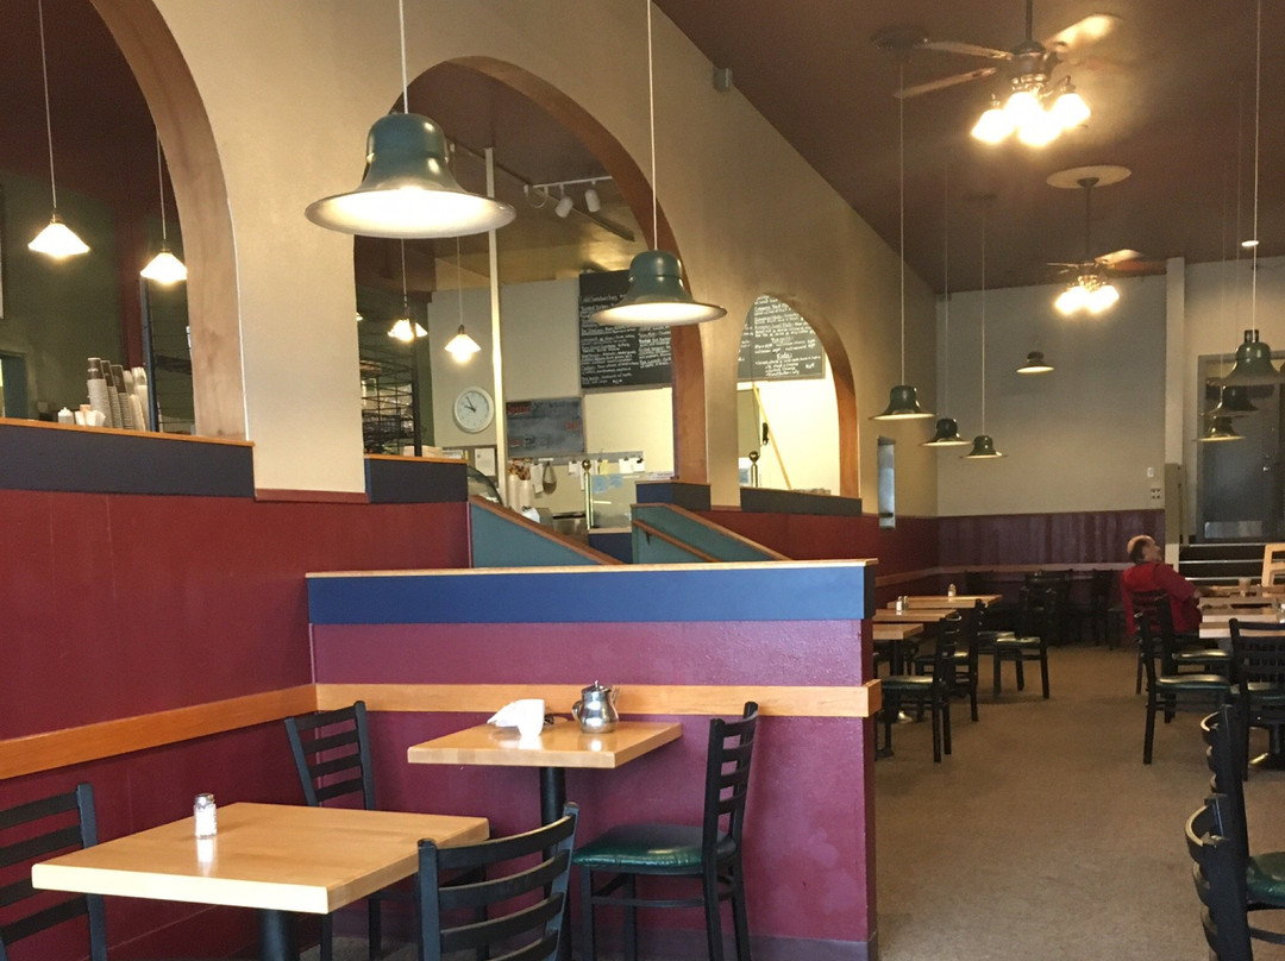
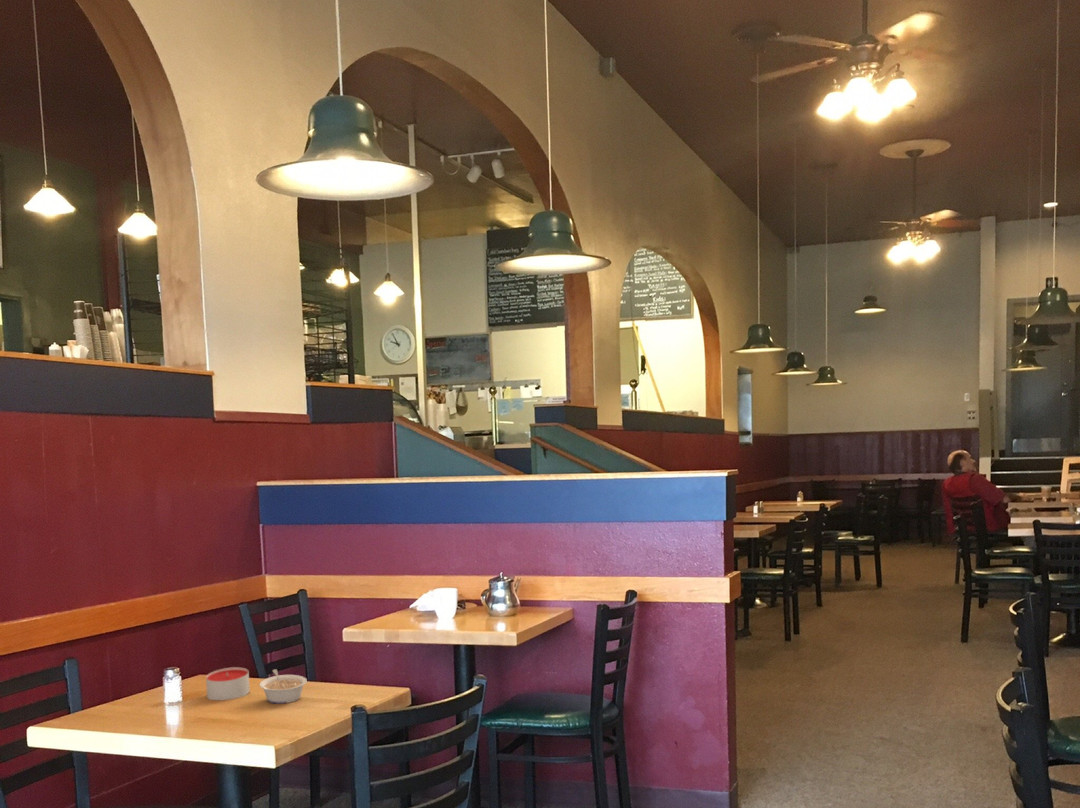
+ candle (227, 683)
+ legume (282, 688)
